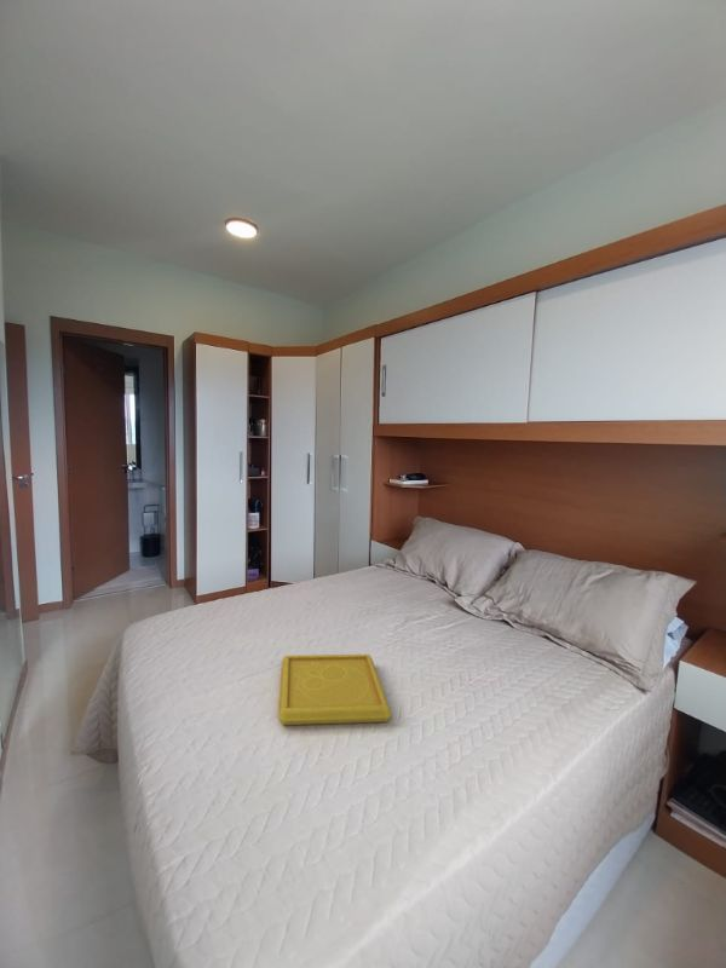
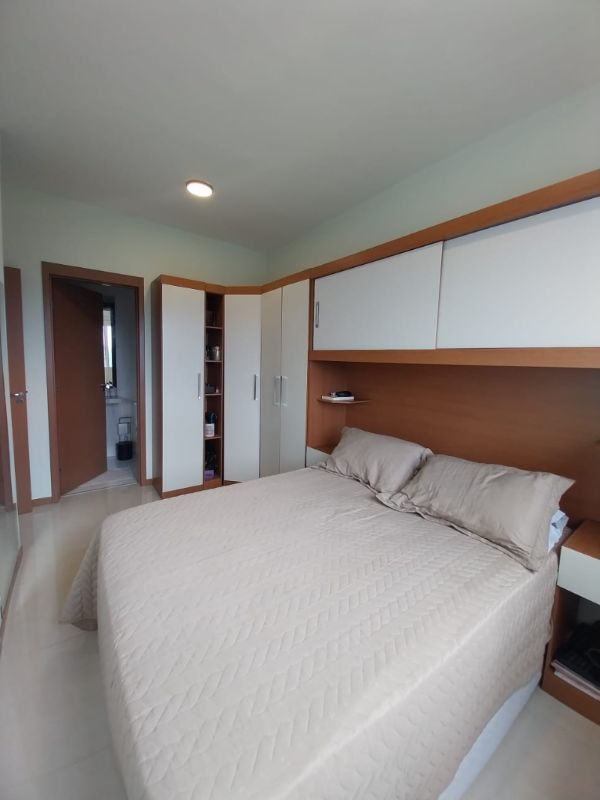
- serving tray (330, 685)
